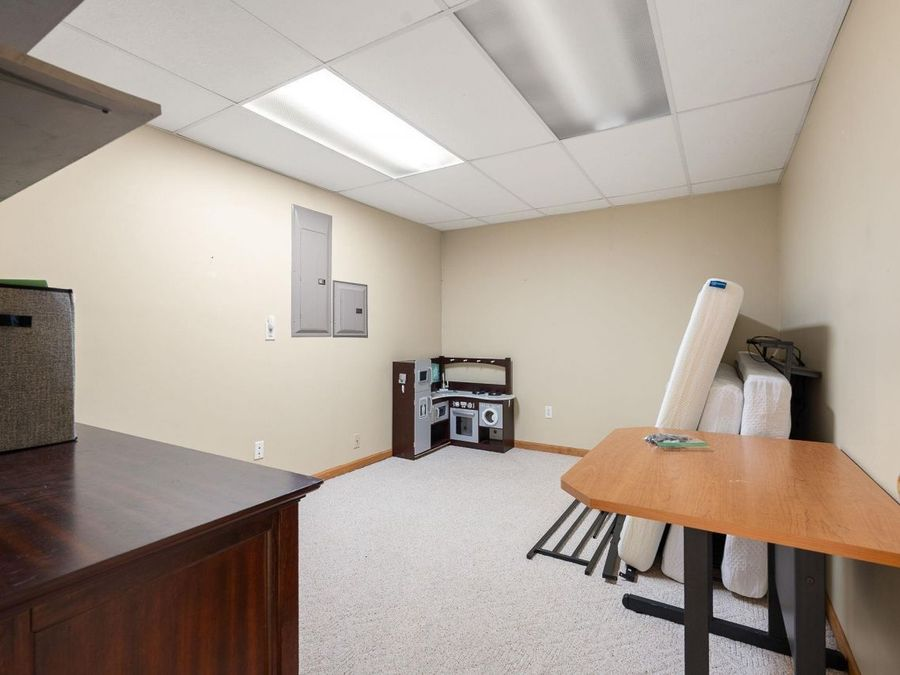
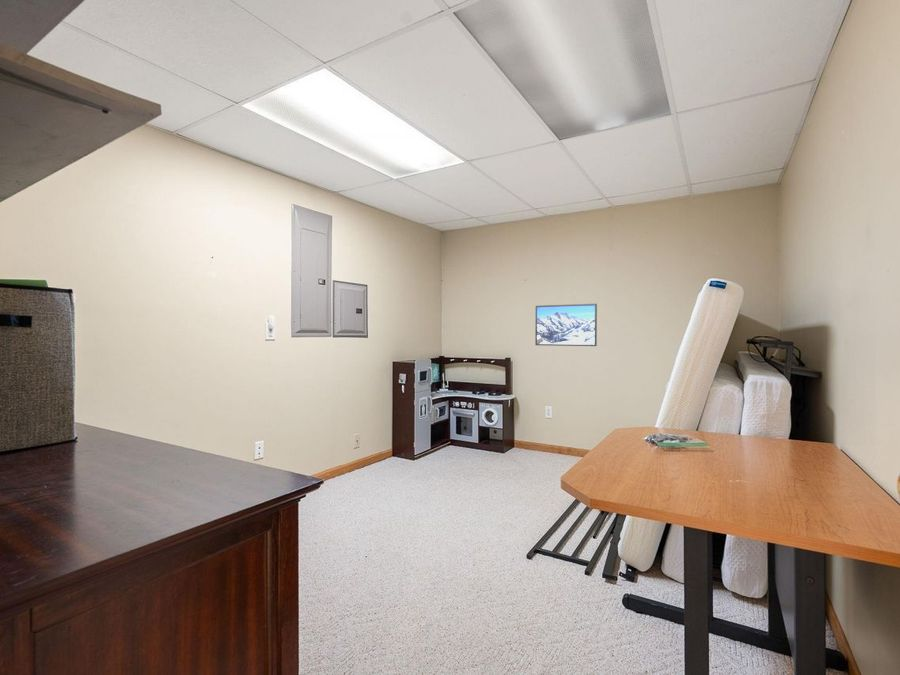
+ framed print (565, 325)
